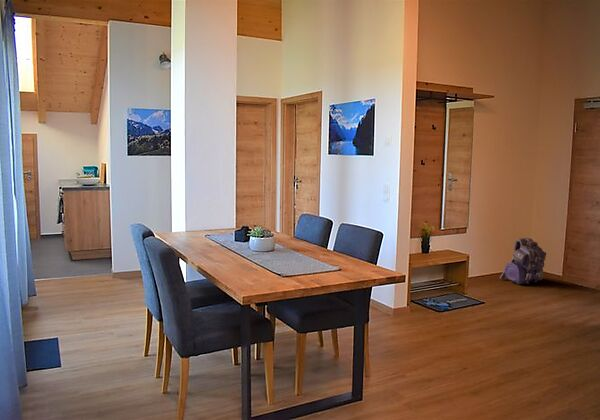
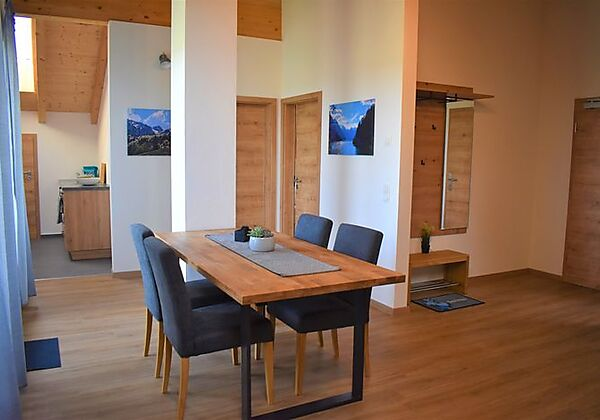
- backpack (525, 260)
